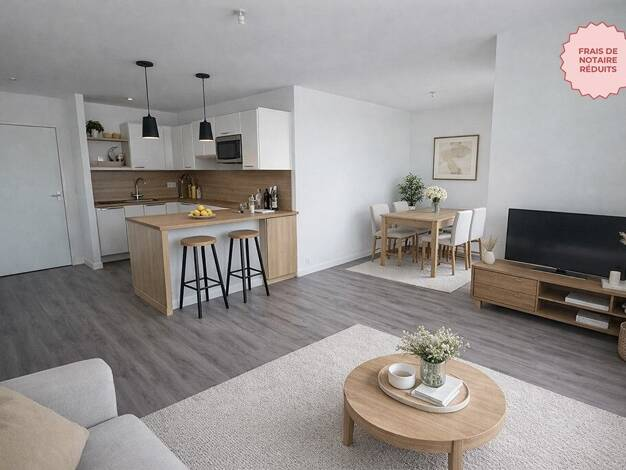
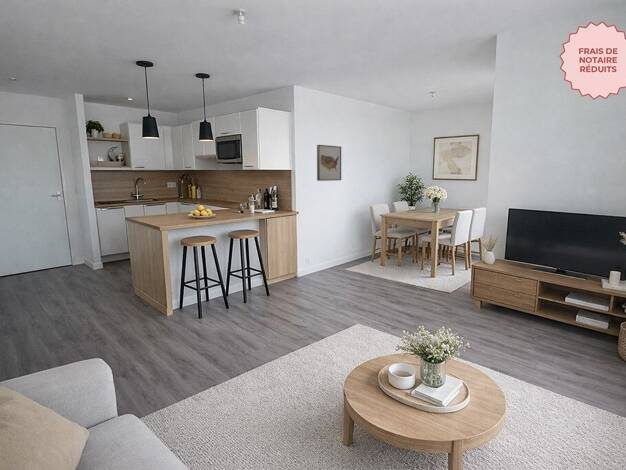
+ wall art (329, 163)
